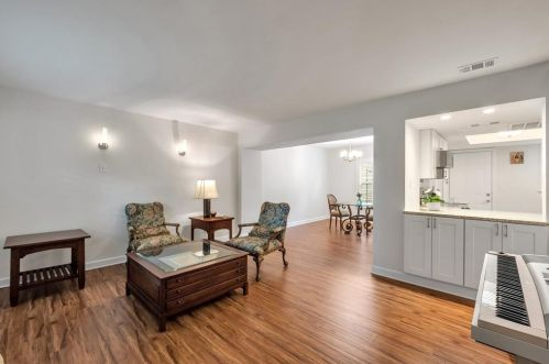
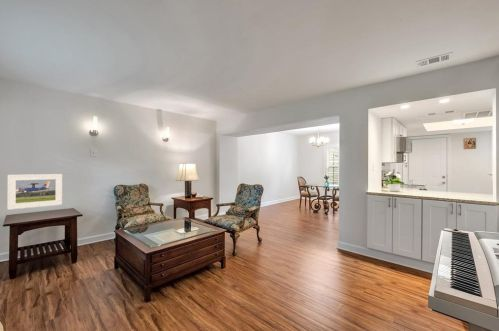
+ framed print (36, 190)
